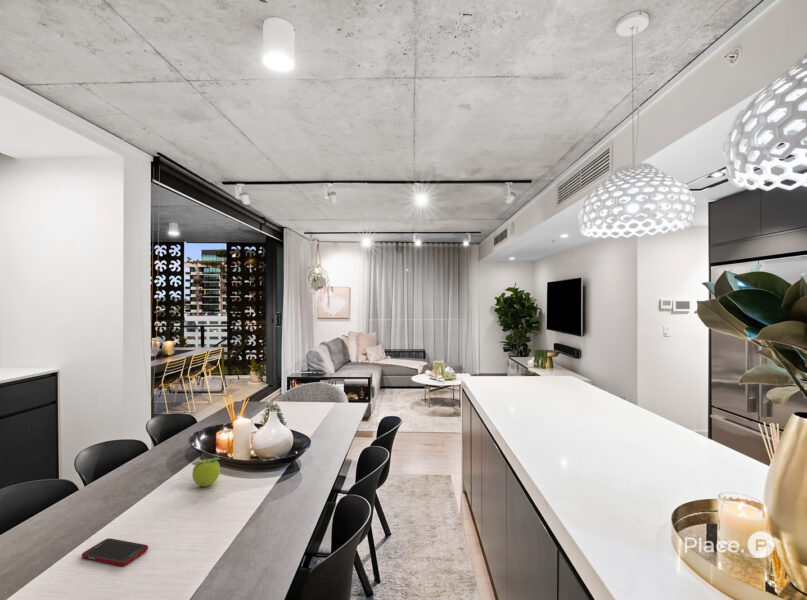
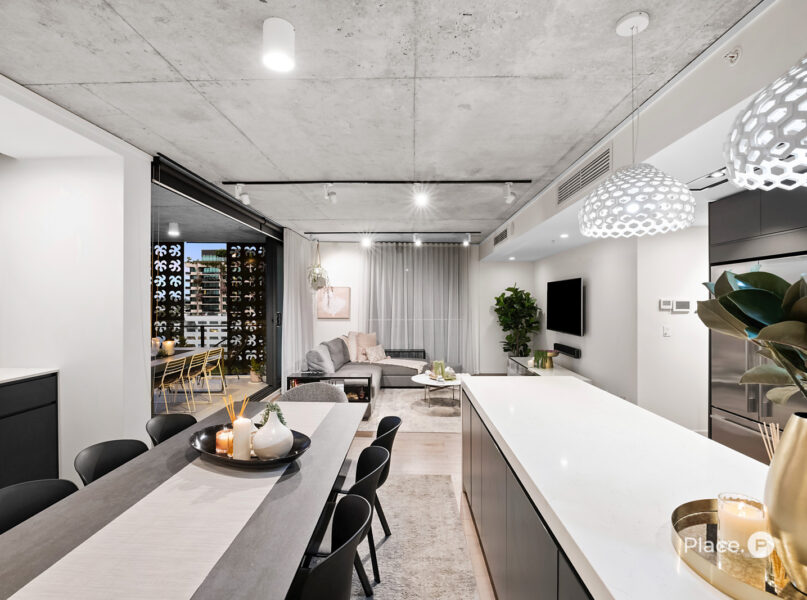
- cell phone (115, 551)
- fruit (206, 471)
